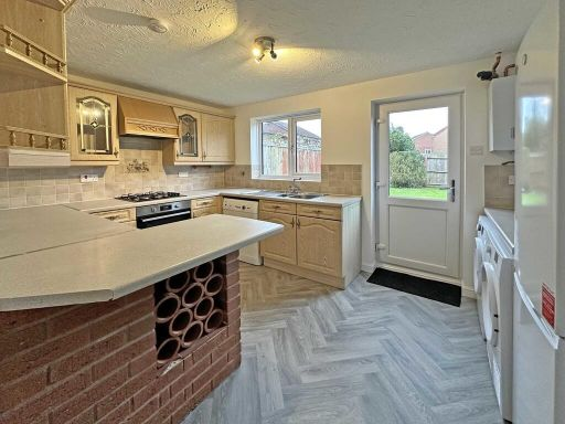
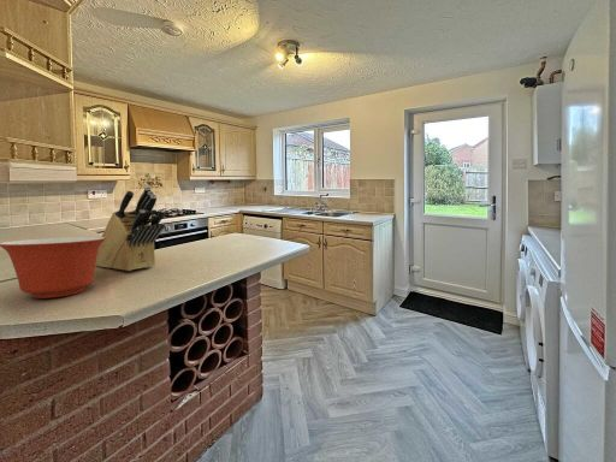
+ mixing bowl (58, 266)
+ knife block (126, 227)
